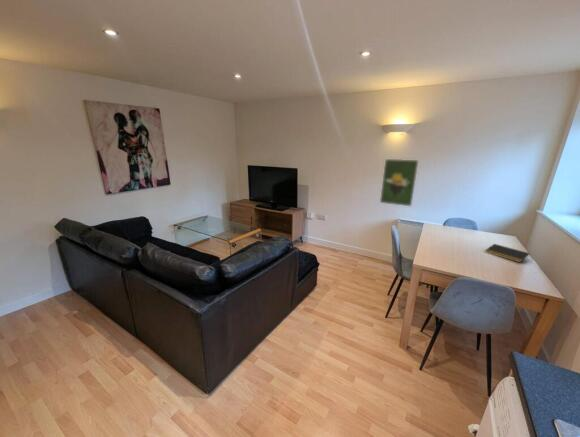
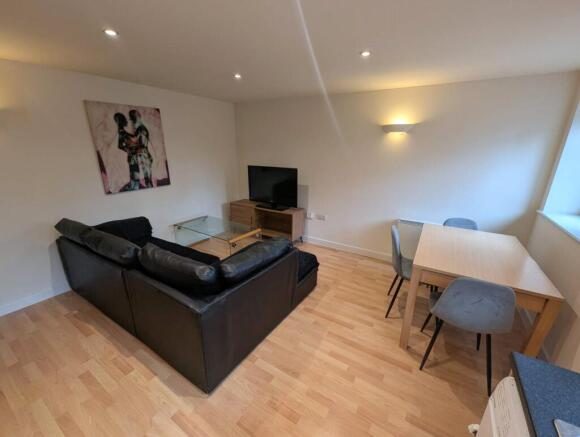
- notepad (506, 252)
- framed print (398, 182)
